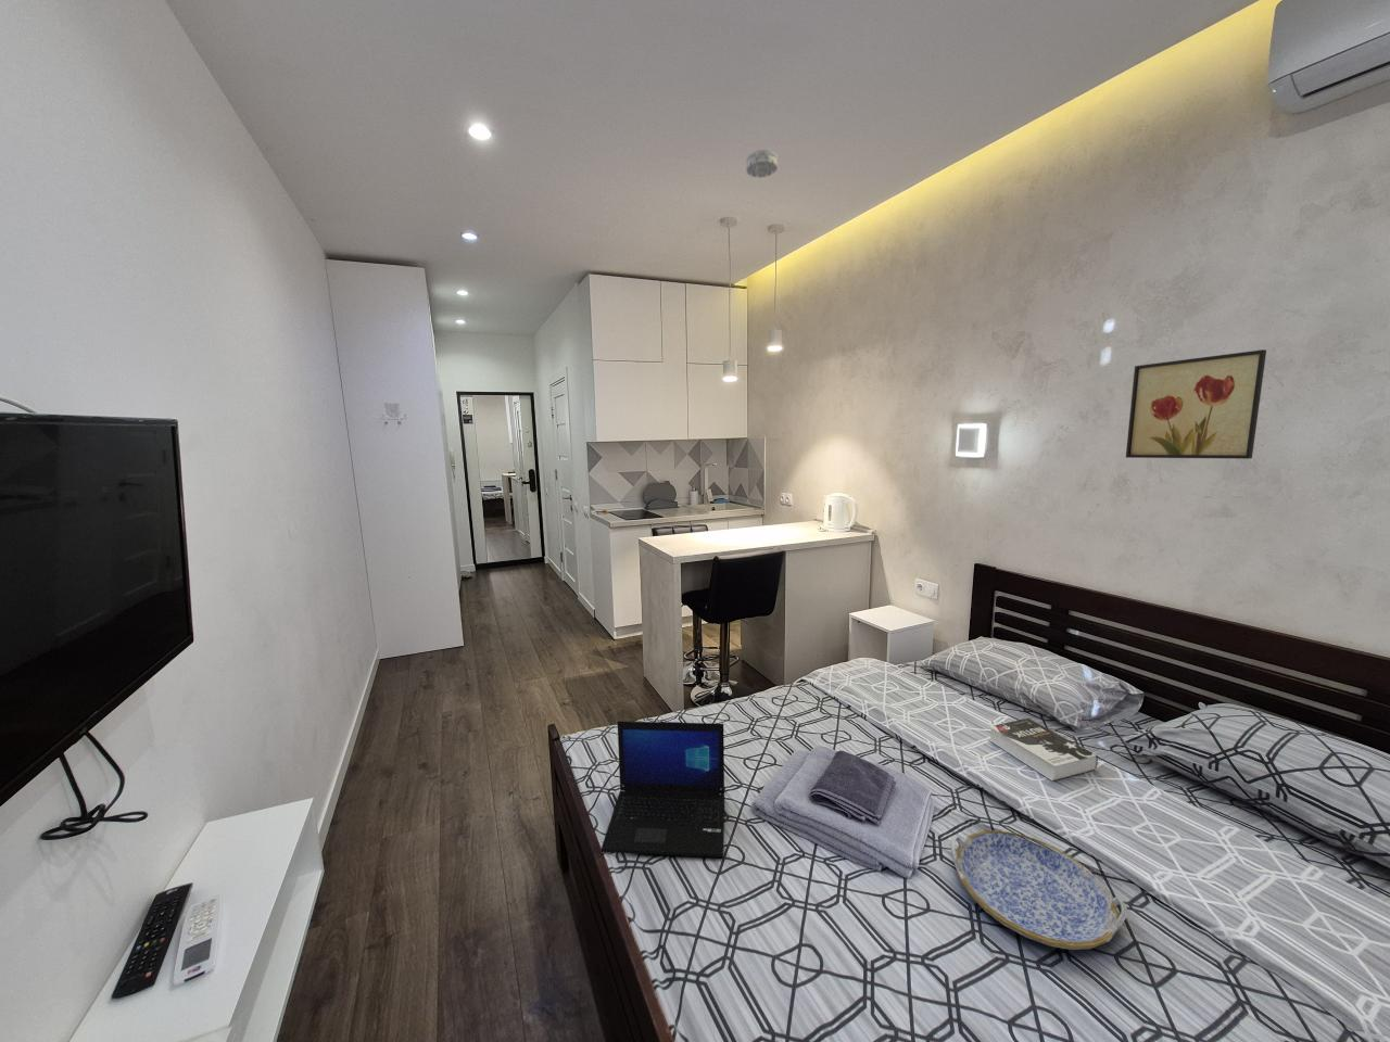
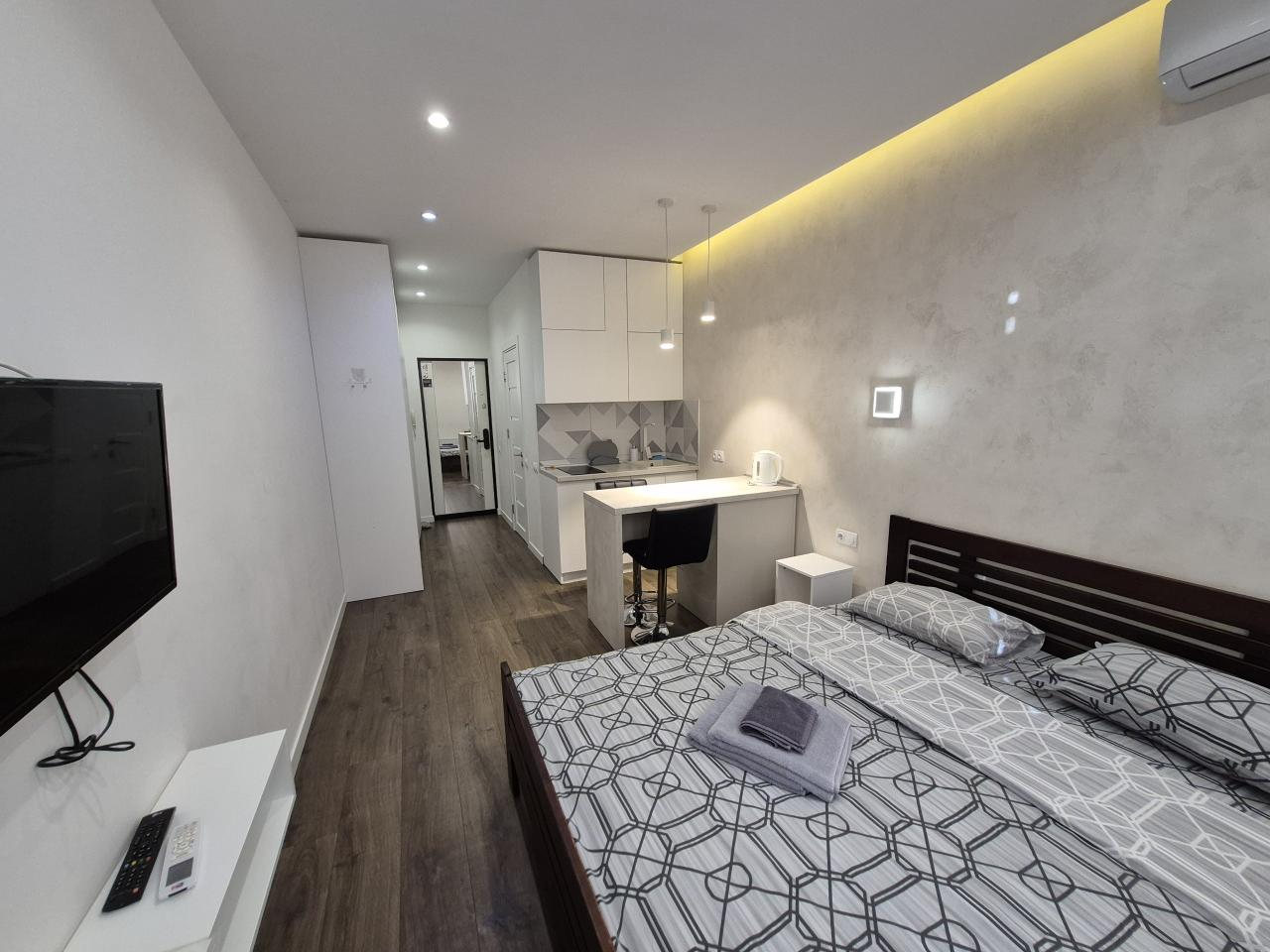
- laptop (665, 784)
- wall art (1190, 408)
- book (1040, 746)
- smoke detector (762, 163)
- serving tray (1031, 882)
